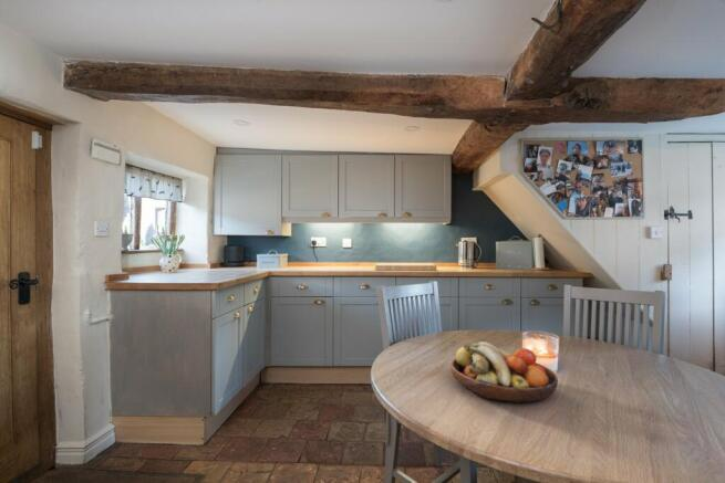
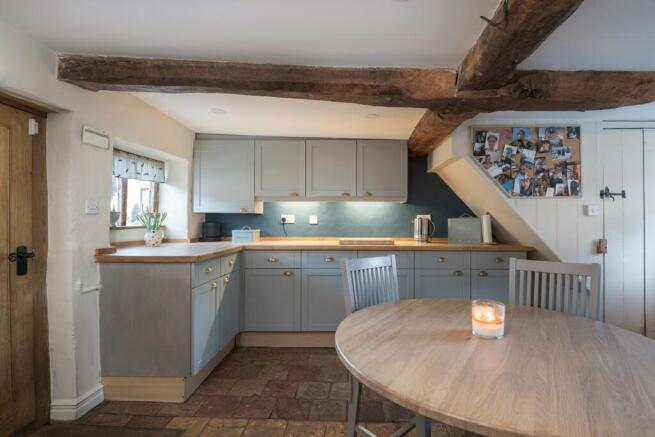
- fruit bowl (501, 365)
